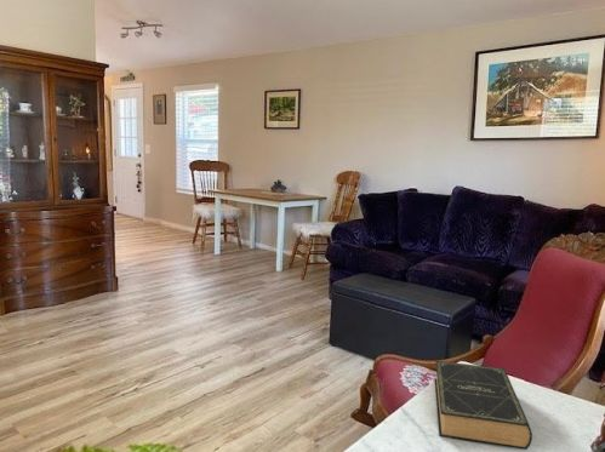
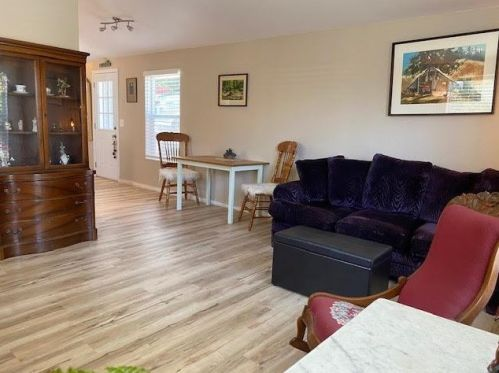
- book (476, 399)
